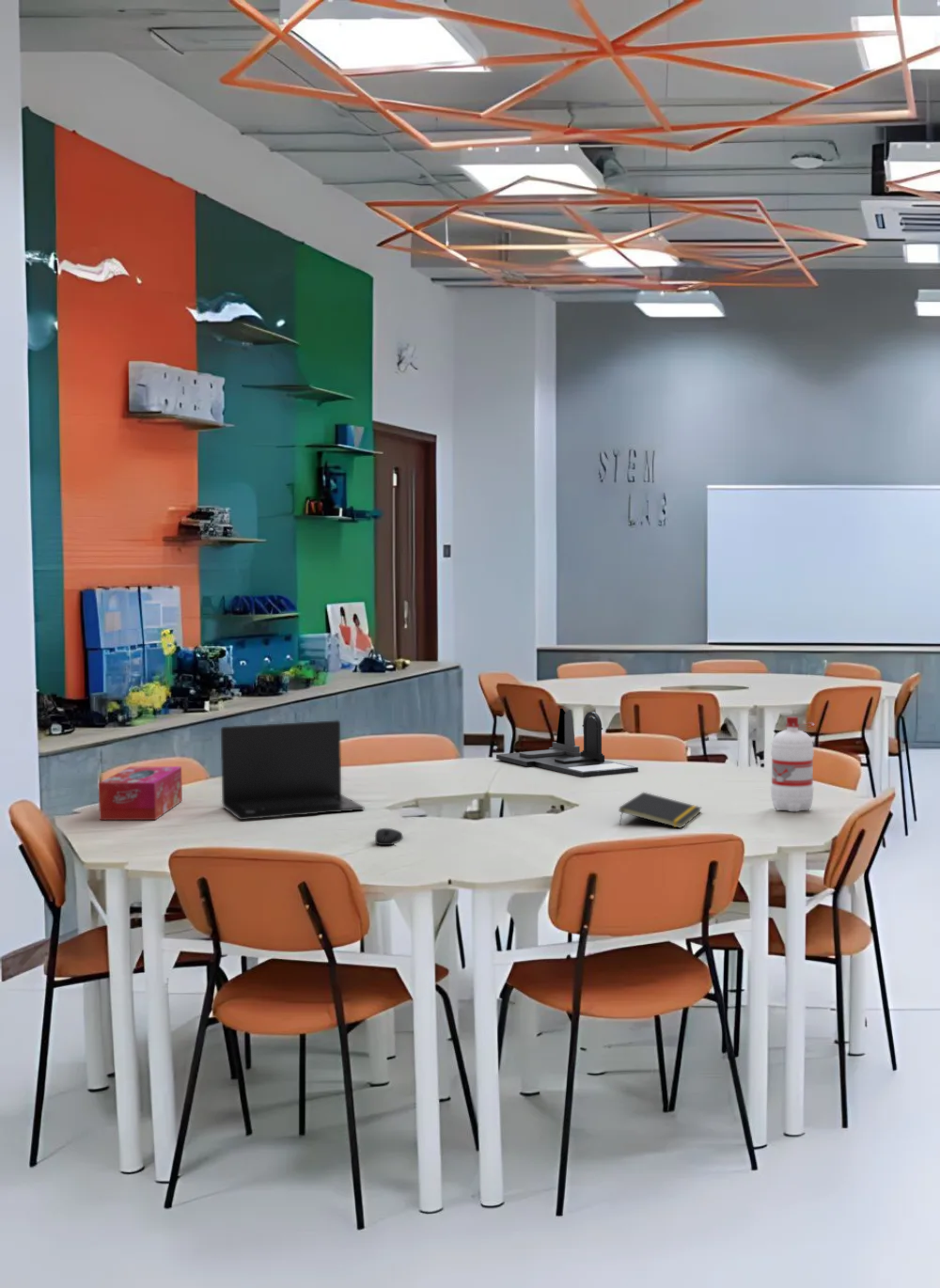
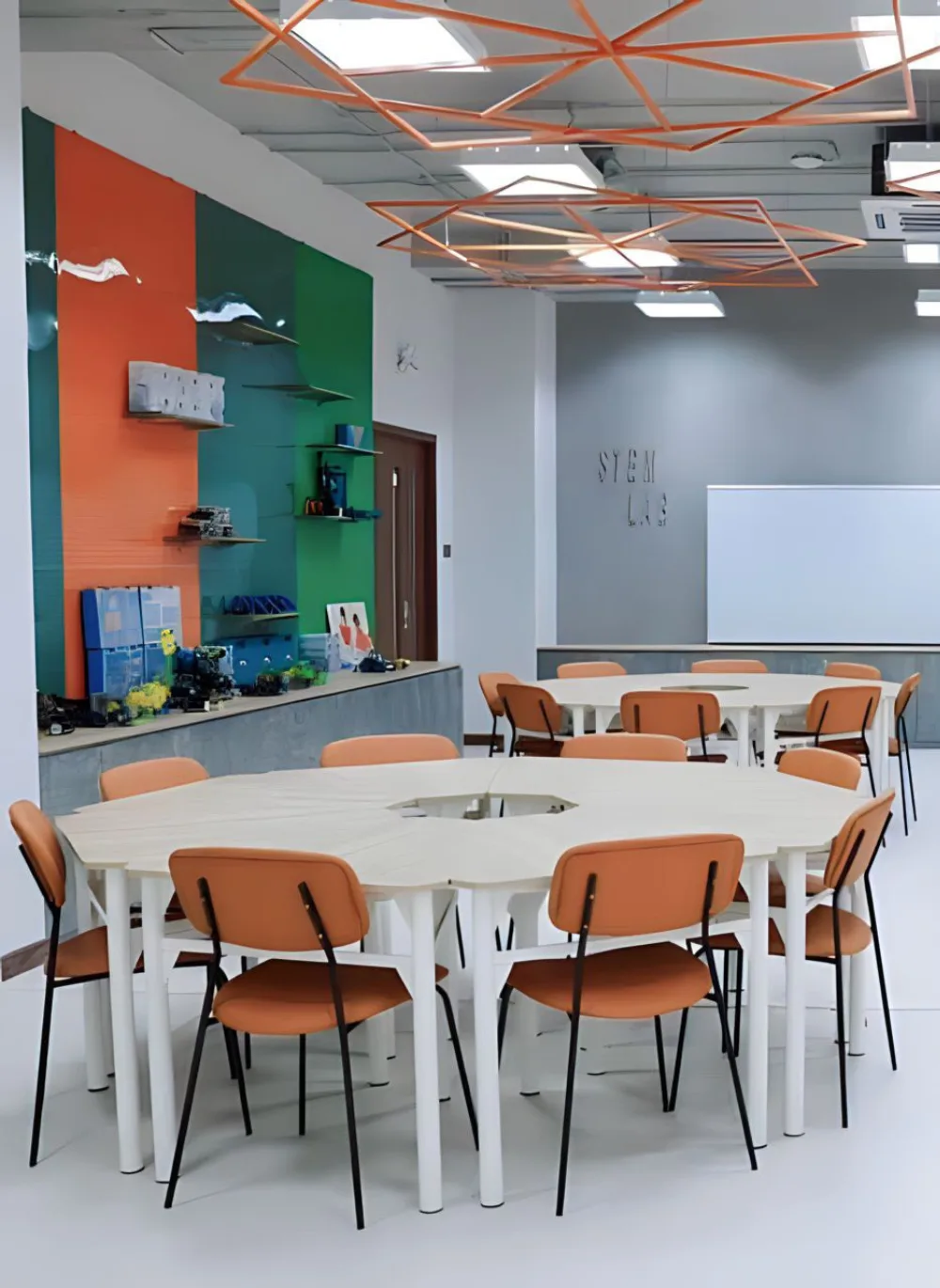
- mouse (389, 835)
- laptop (291, 768)
- tissue box (142, 792)
- desk organizer (568, 738)
- notepad (661, 809)
- water bottle (791, 762)
